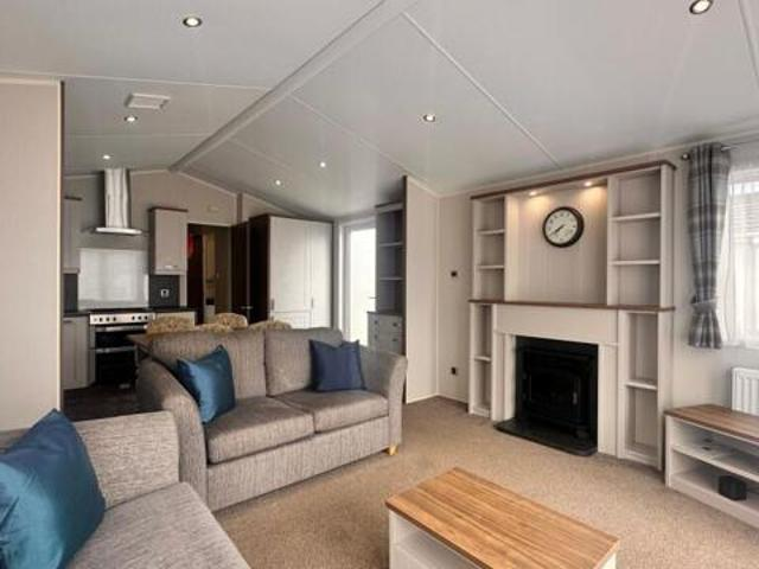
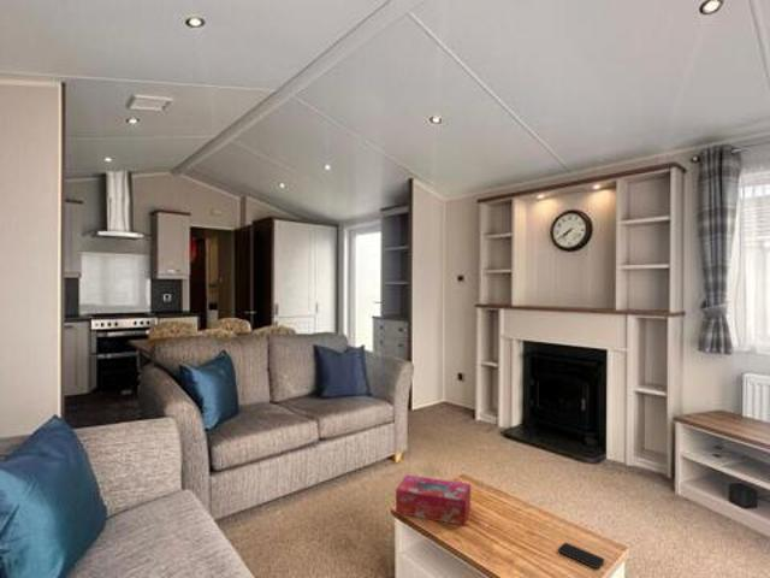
+ smartphone (580, 554)
+ tissue box (433, 499)
